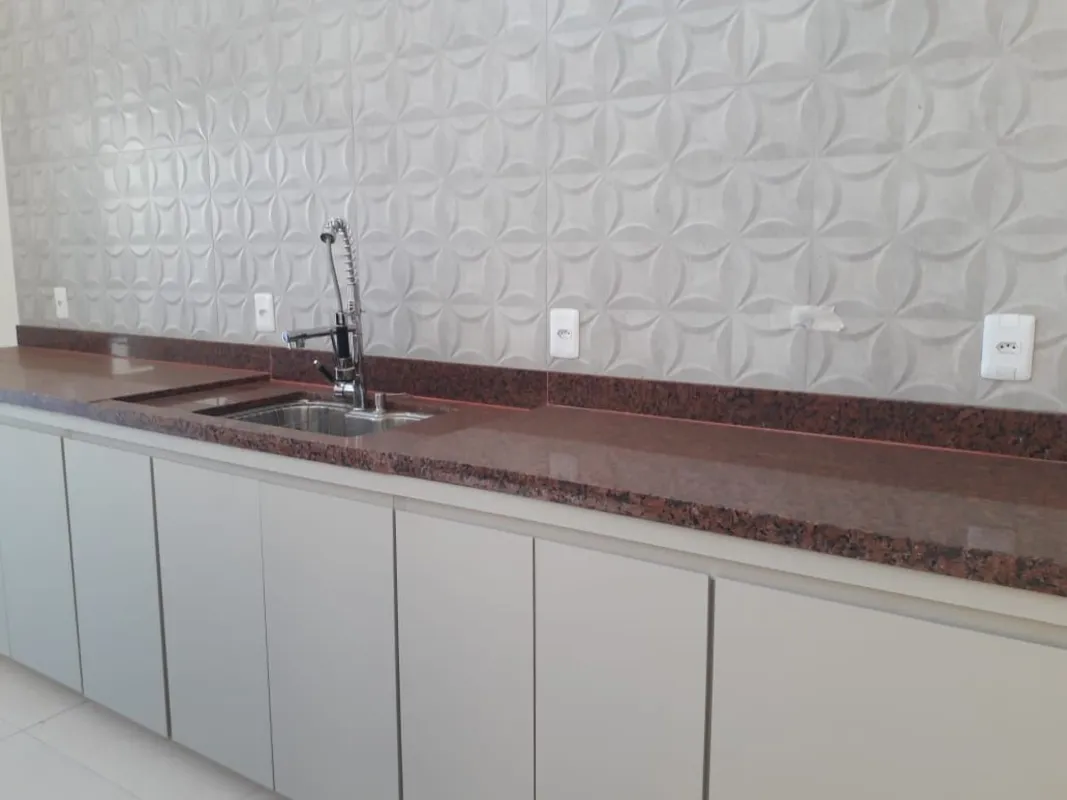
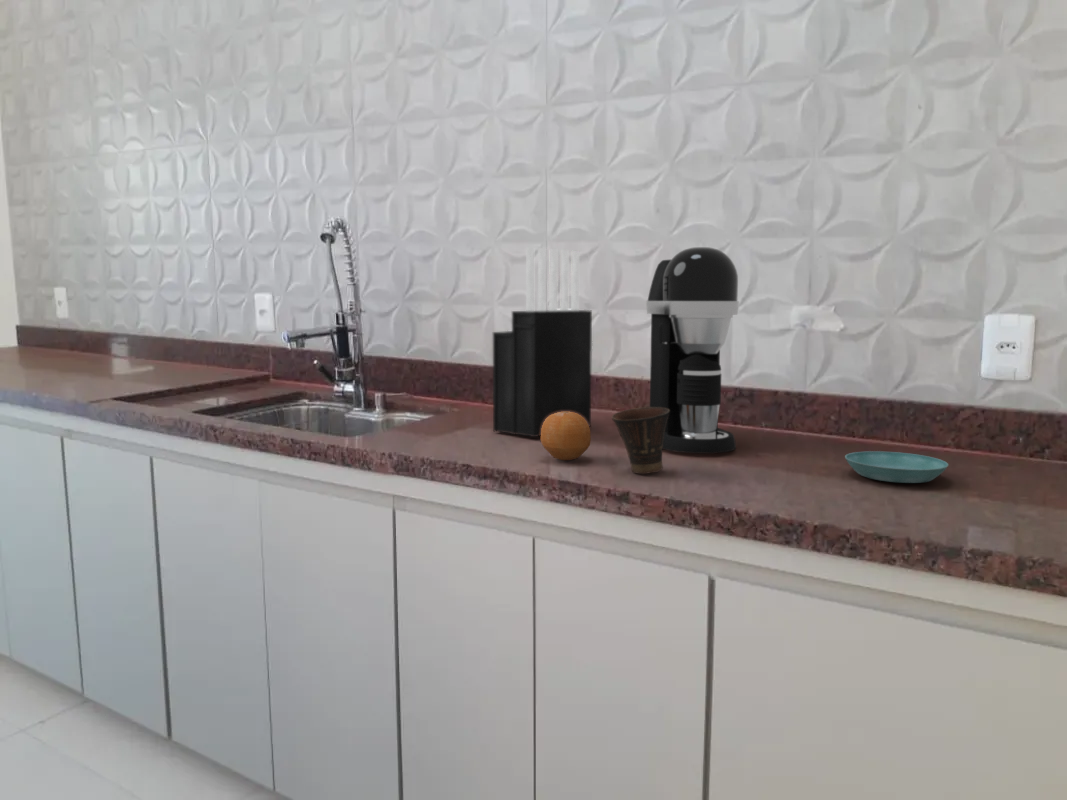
+ saucer (895, 467)
+ cup (640, 440)
+ fruit (565, 435)
+ knife block (538, 340)
+ coffee maker (689, 347)
